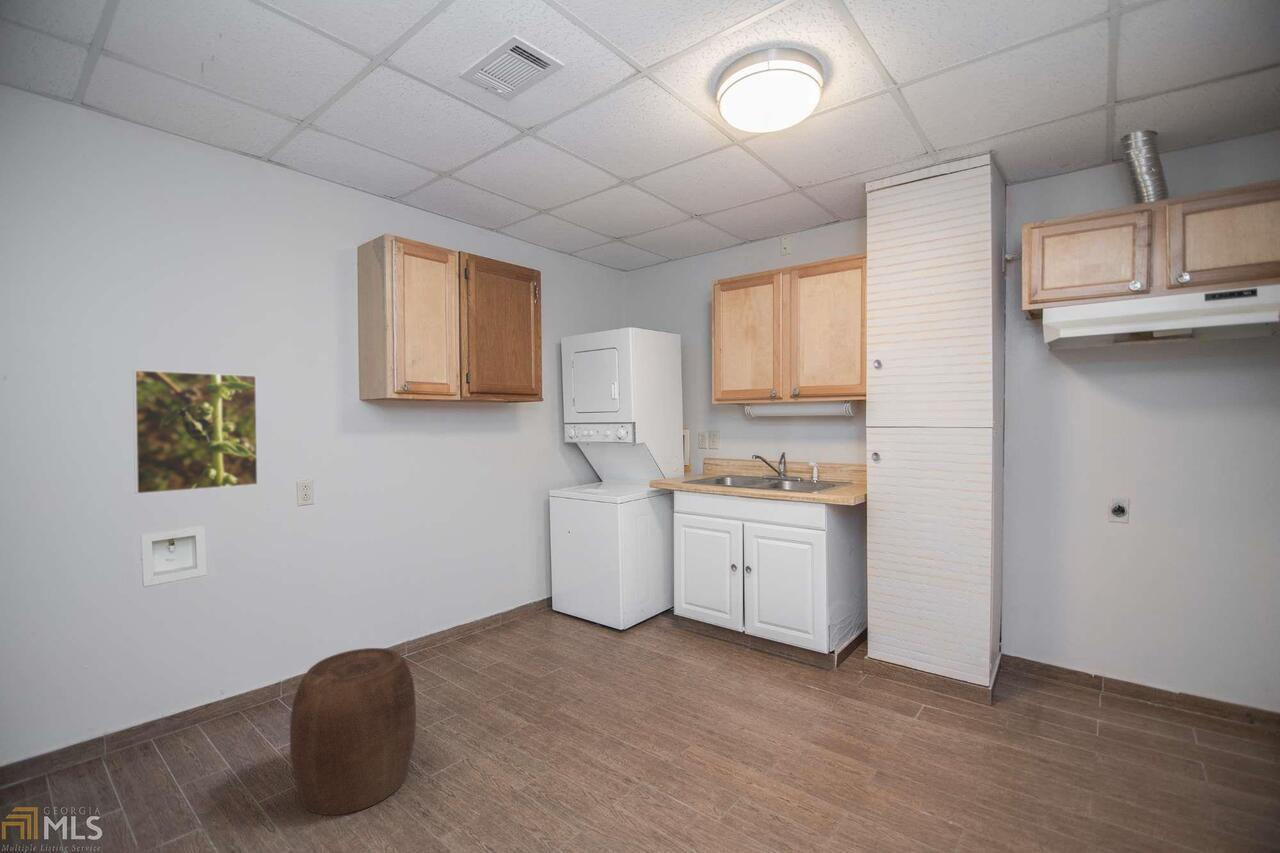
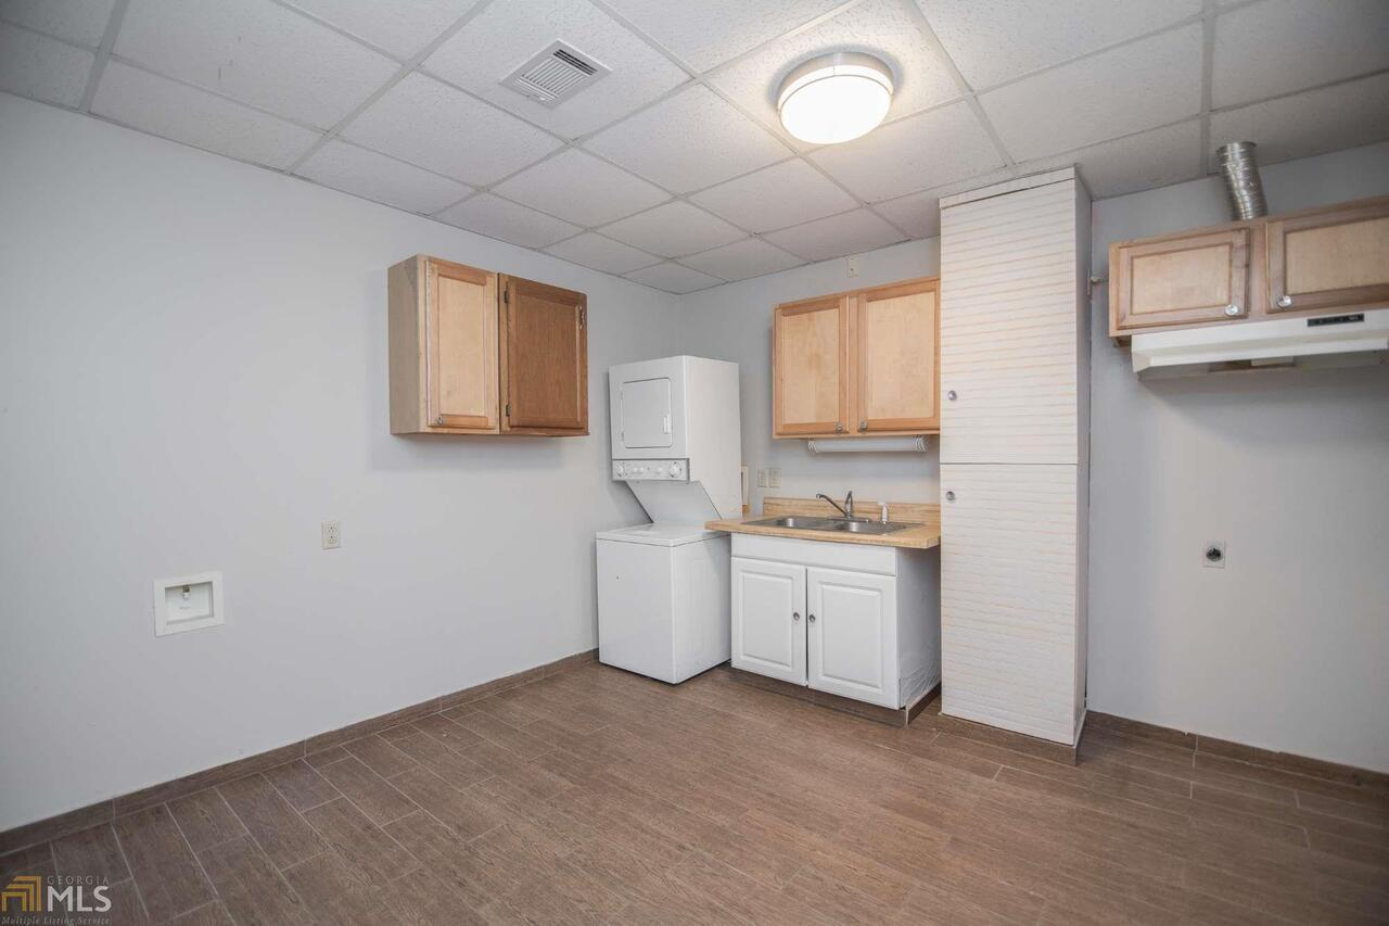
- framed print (199, 431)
- stool (355, 722)
